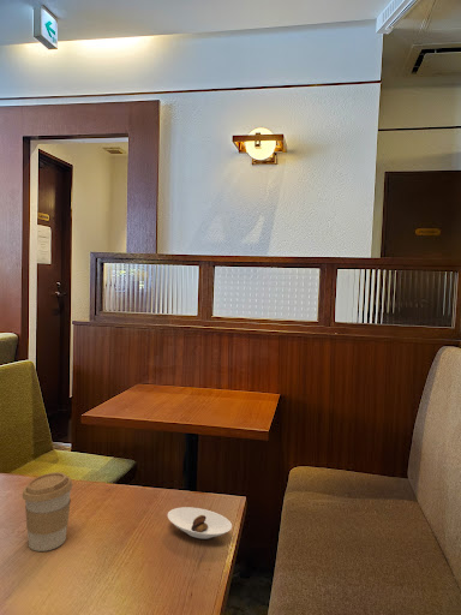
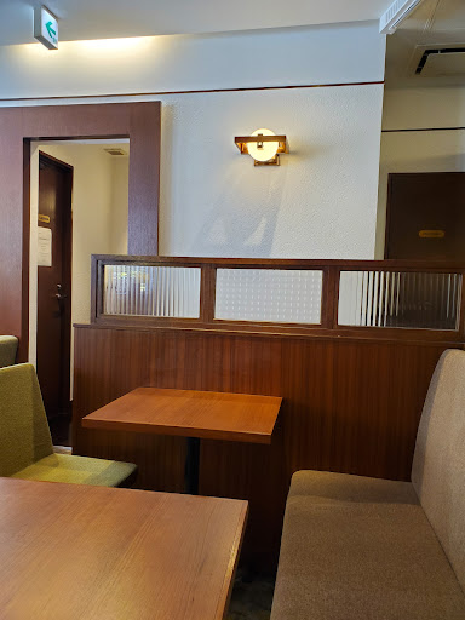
- saucer (198, 524)
- coffee cup (47, 509)
